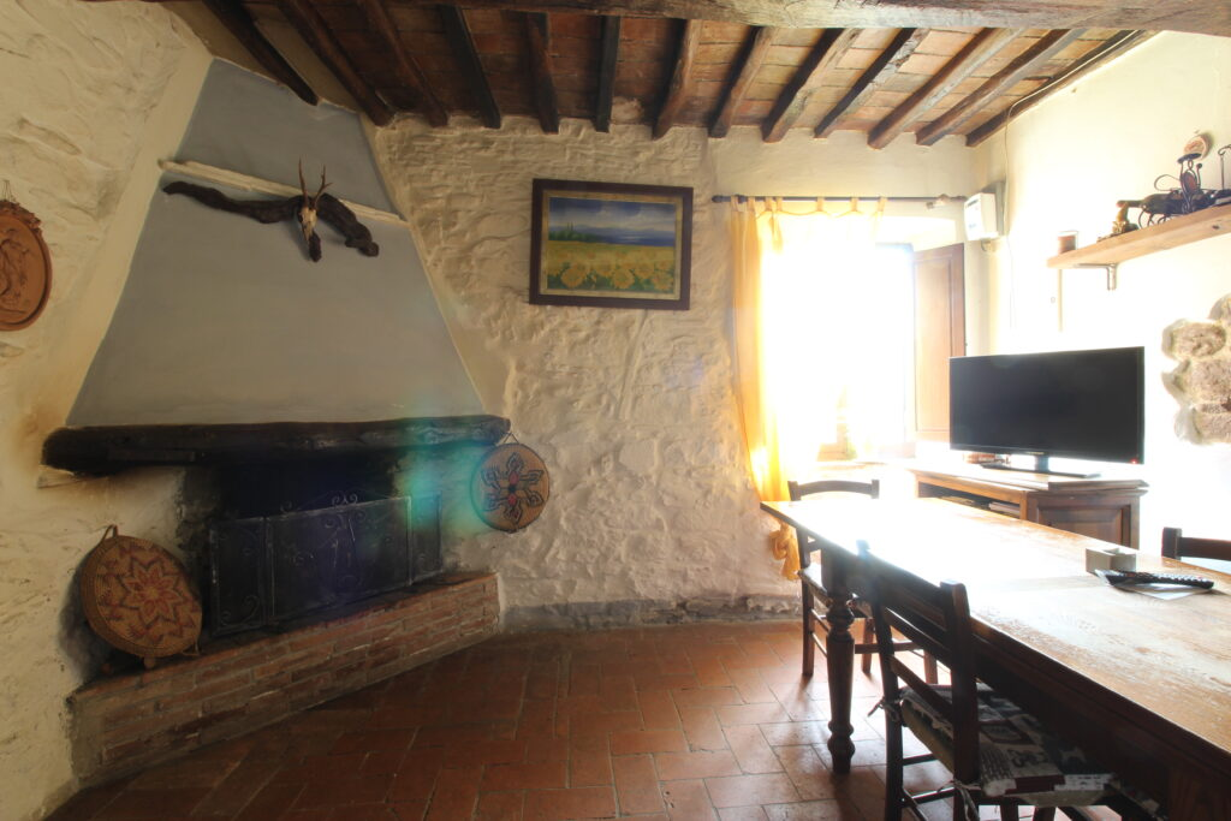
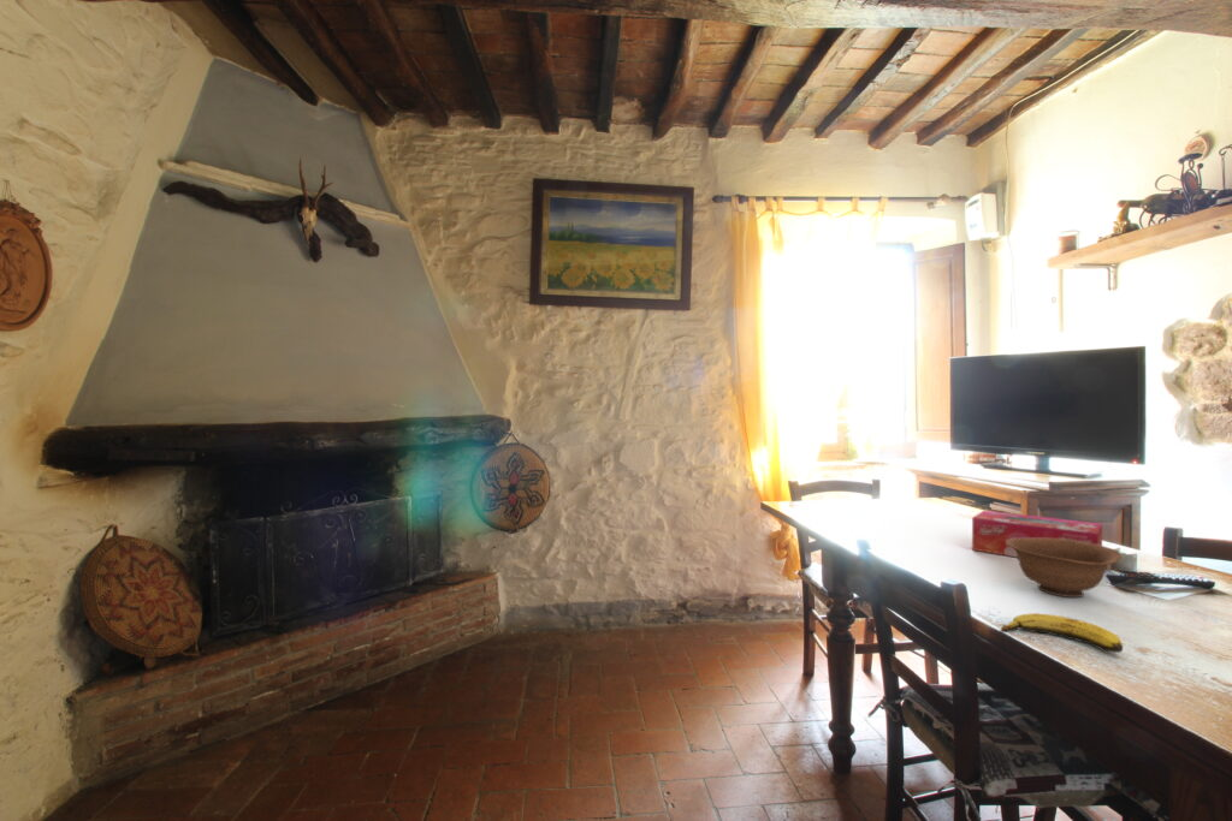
+ banana (1055, 629)
+ bowl (1060, 569)
+ tissue box (1035, 537)
